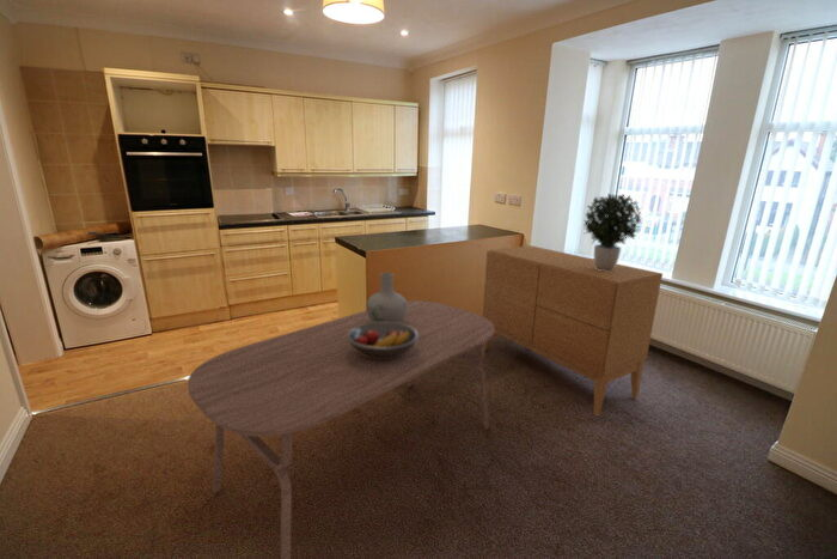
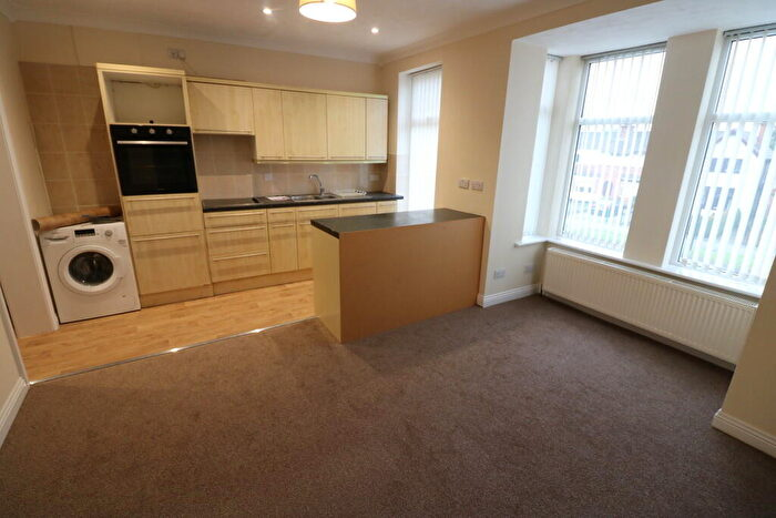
- dining table (366, 401)
- sideboard (557, 317)
- fruit bowl (383, 340)
- vase (386, 298)
- potted plant (610, 232)
